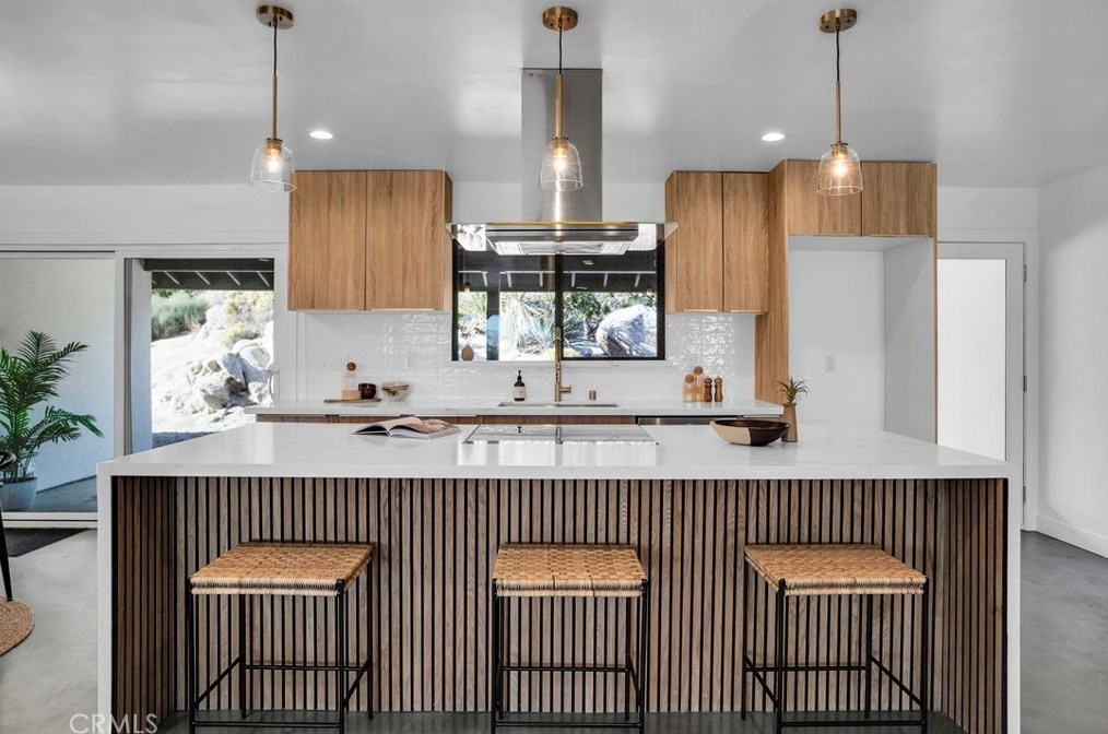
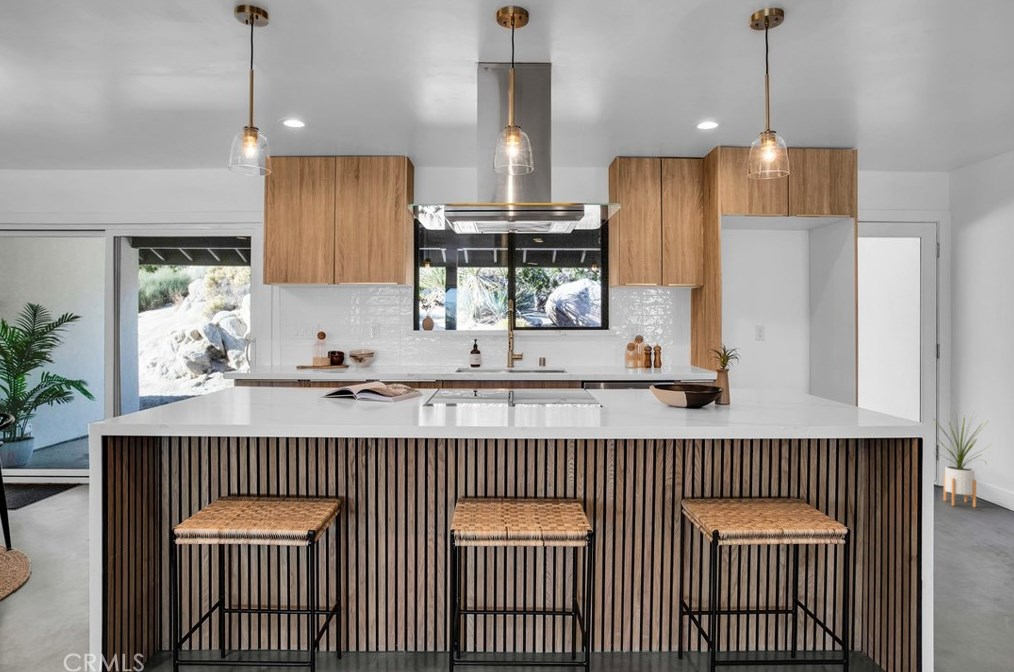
+ house plant (958, 456)
